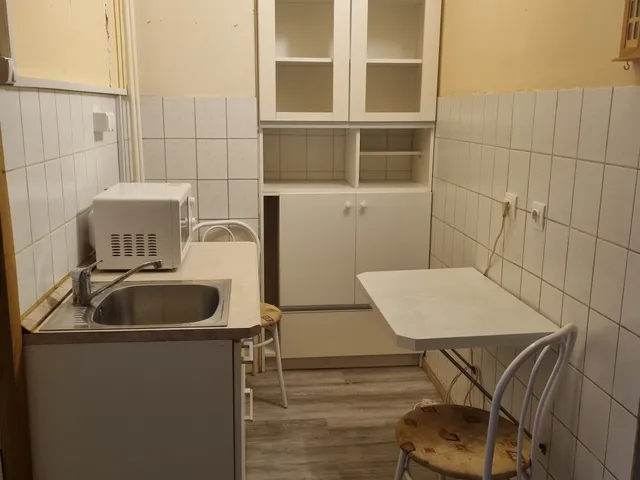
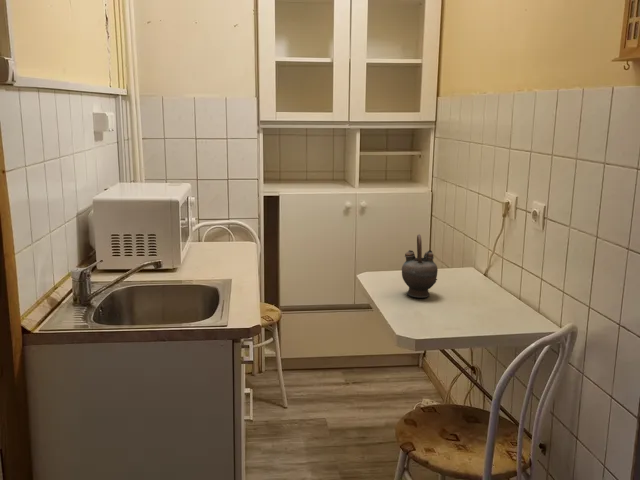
+ teapot (419, 264)
